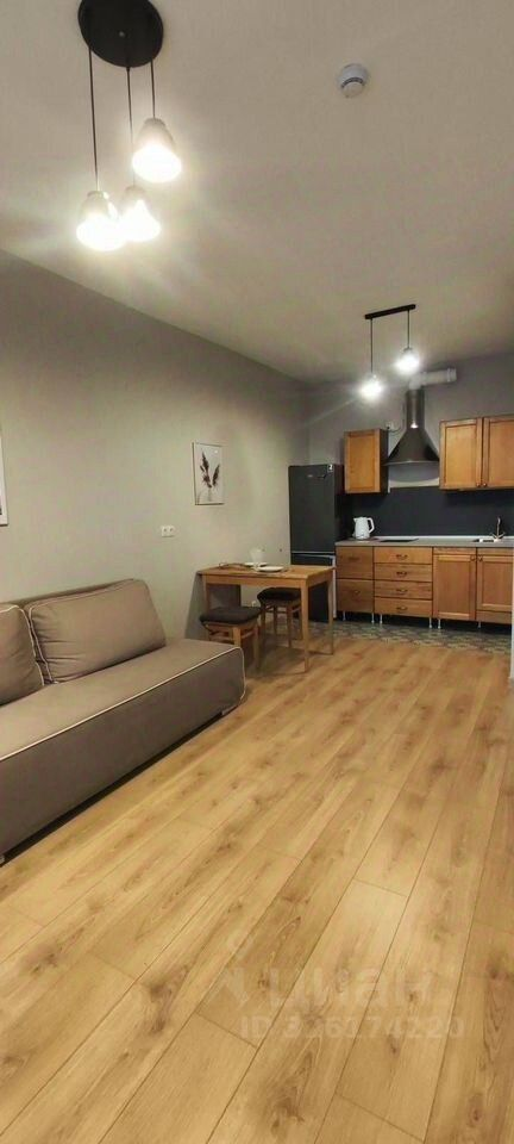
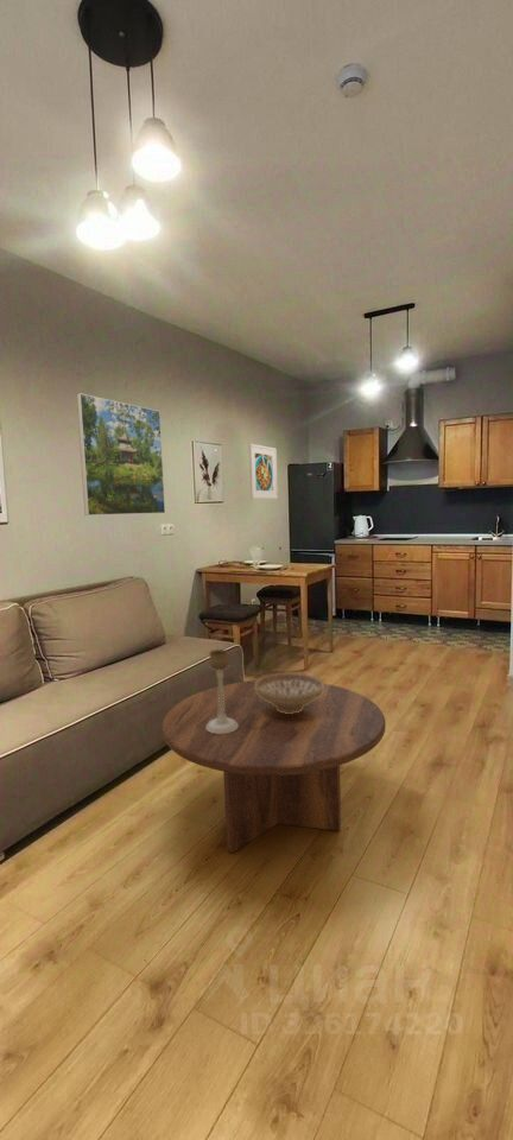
+ decorative bowl (289, 695)
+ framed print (125, 458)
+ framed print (264, 473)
+ coffee table (274, 767)
+ candle holder (220, 689)
